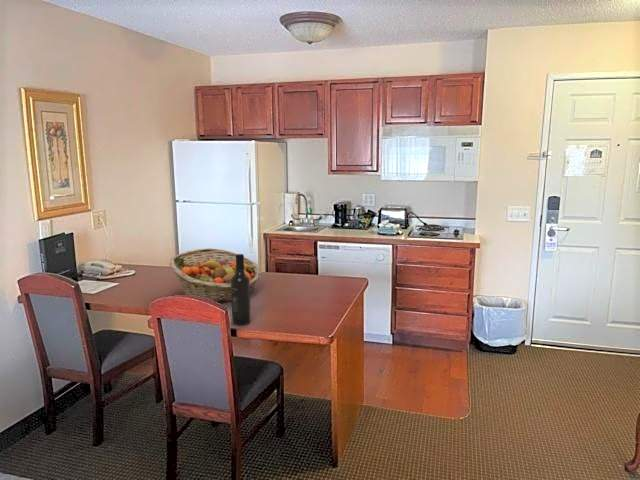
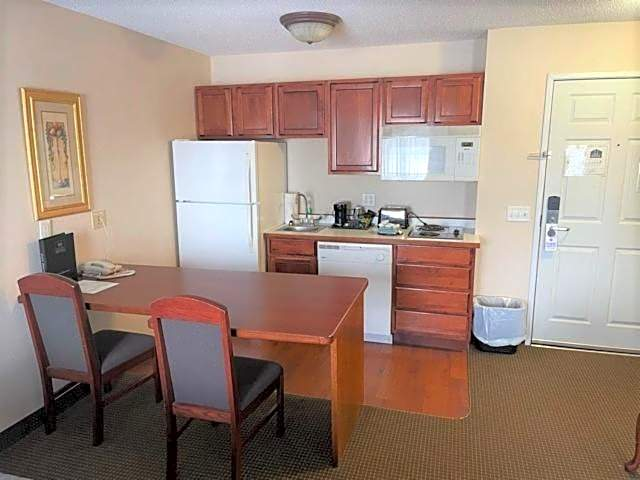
- fruit basket (216, 274)
- wine bottle (240, 288)
